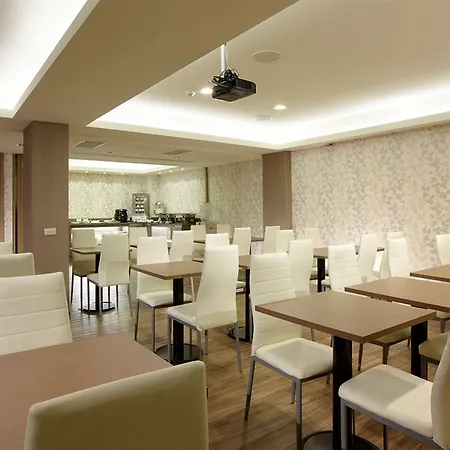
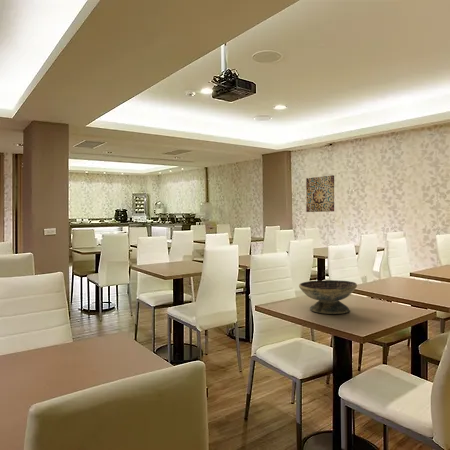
+ decorative bowl (327, 296)
+ wall art (319, 194)
